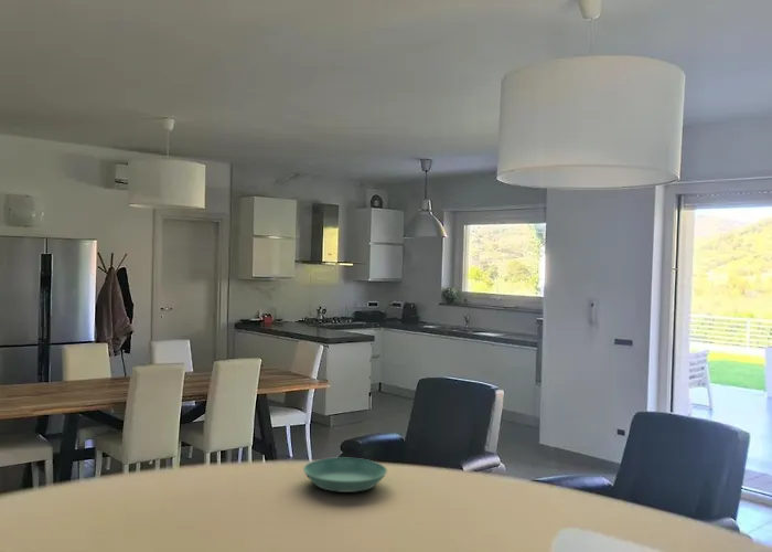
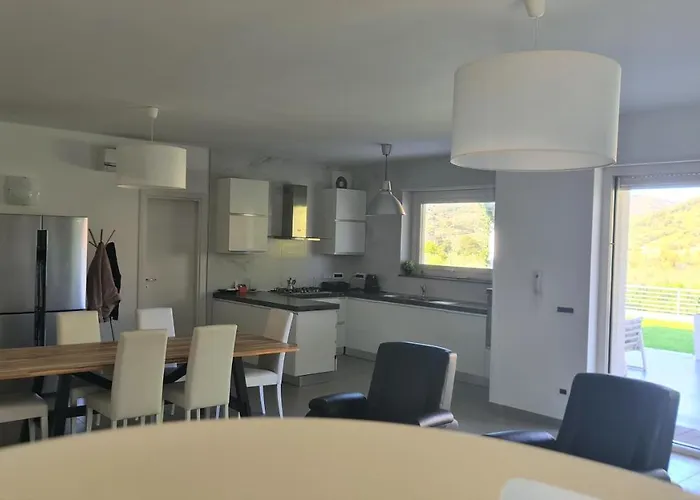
- saucer (344, 475)
